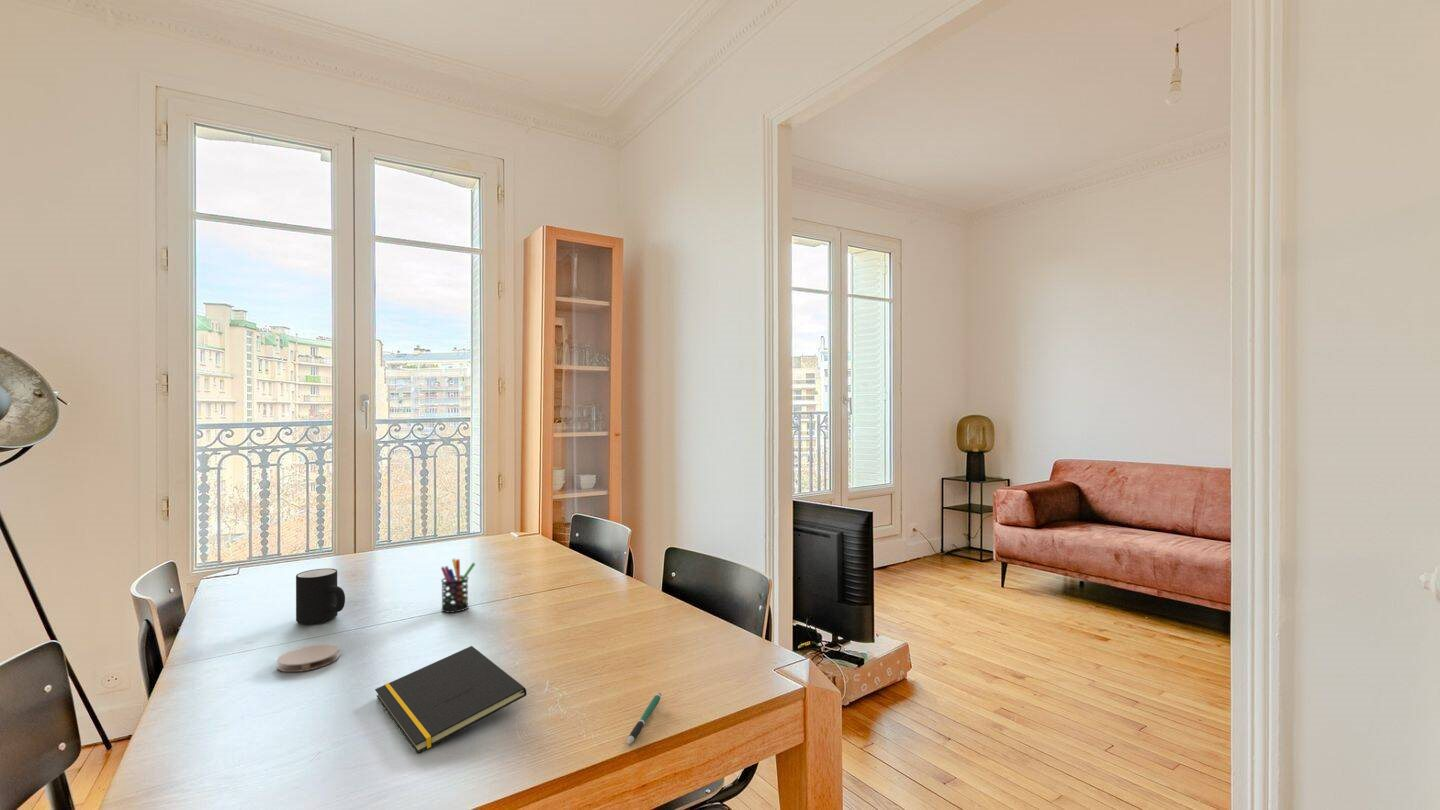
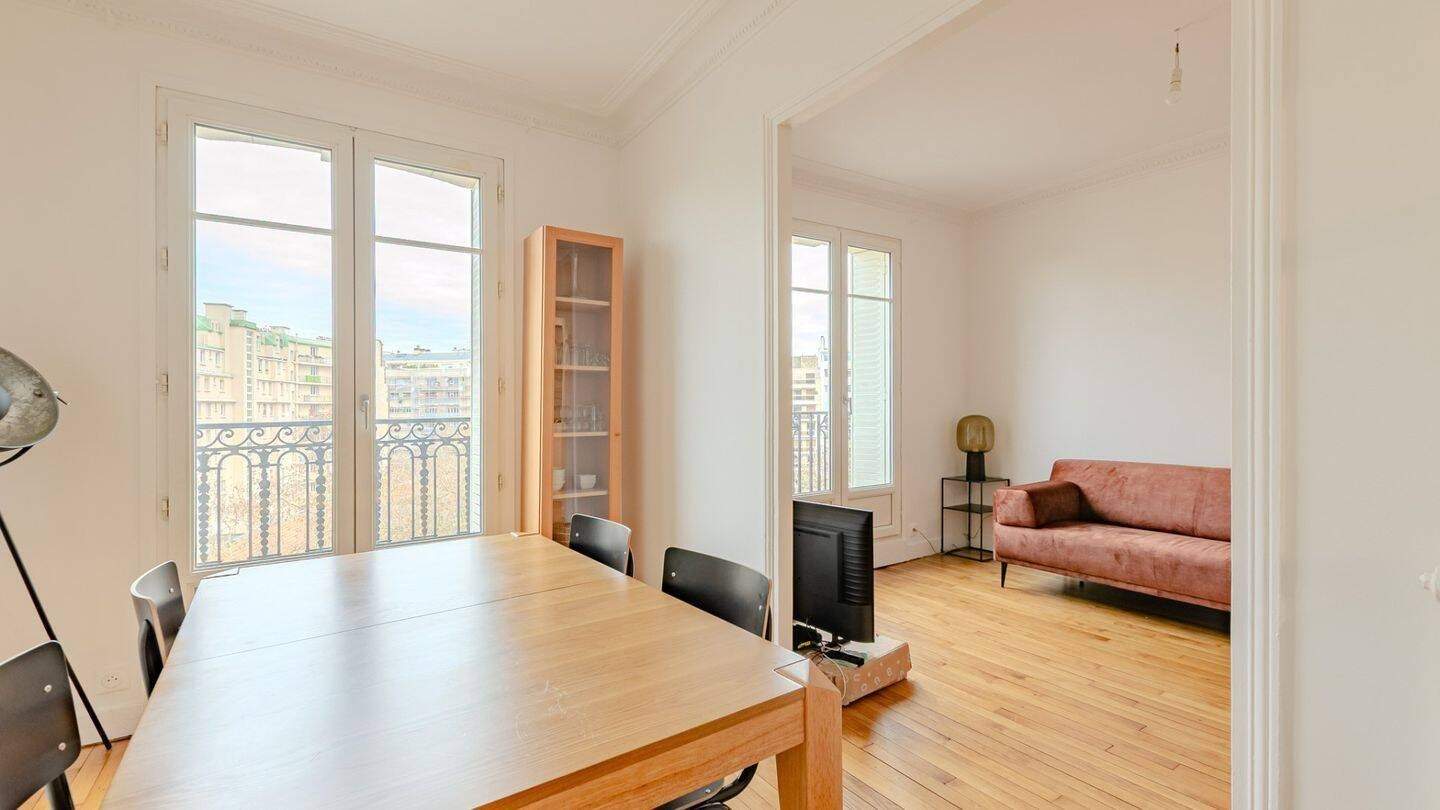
- mug (323, 597)
- pen holder (458, 582)
- pen (644, 717)
- coaster (308, 657)
- notepad (448, 692)
